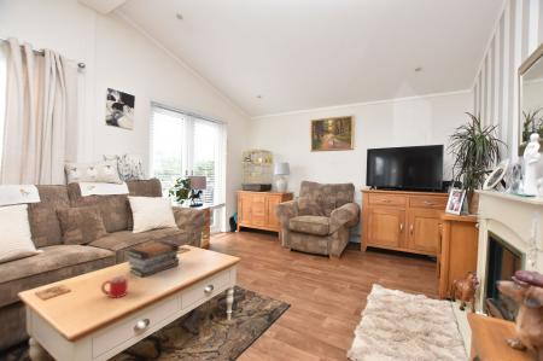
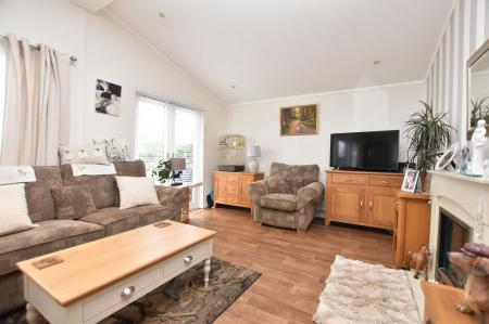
- mug (113, 286)
- book stack (153, 257)
